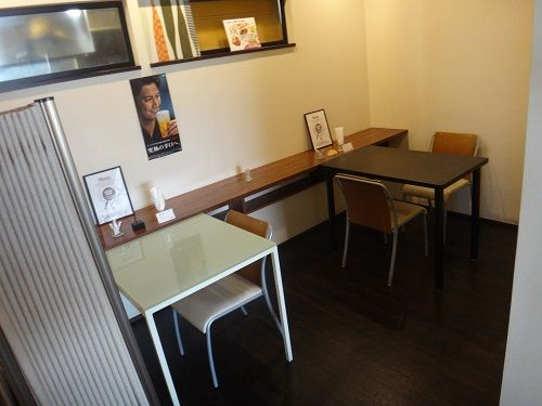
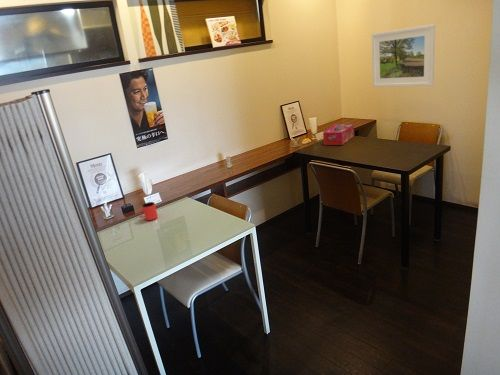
+ cup (147, 212)
+ tissue box (339, 134)
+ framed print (401, 58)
